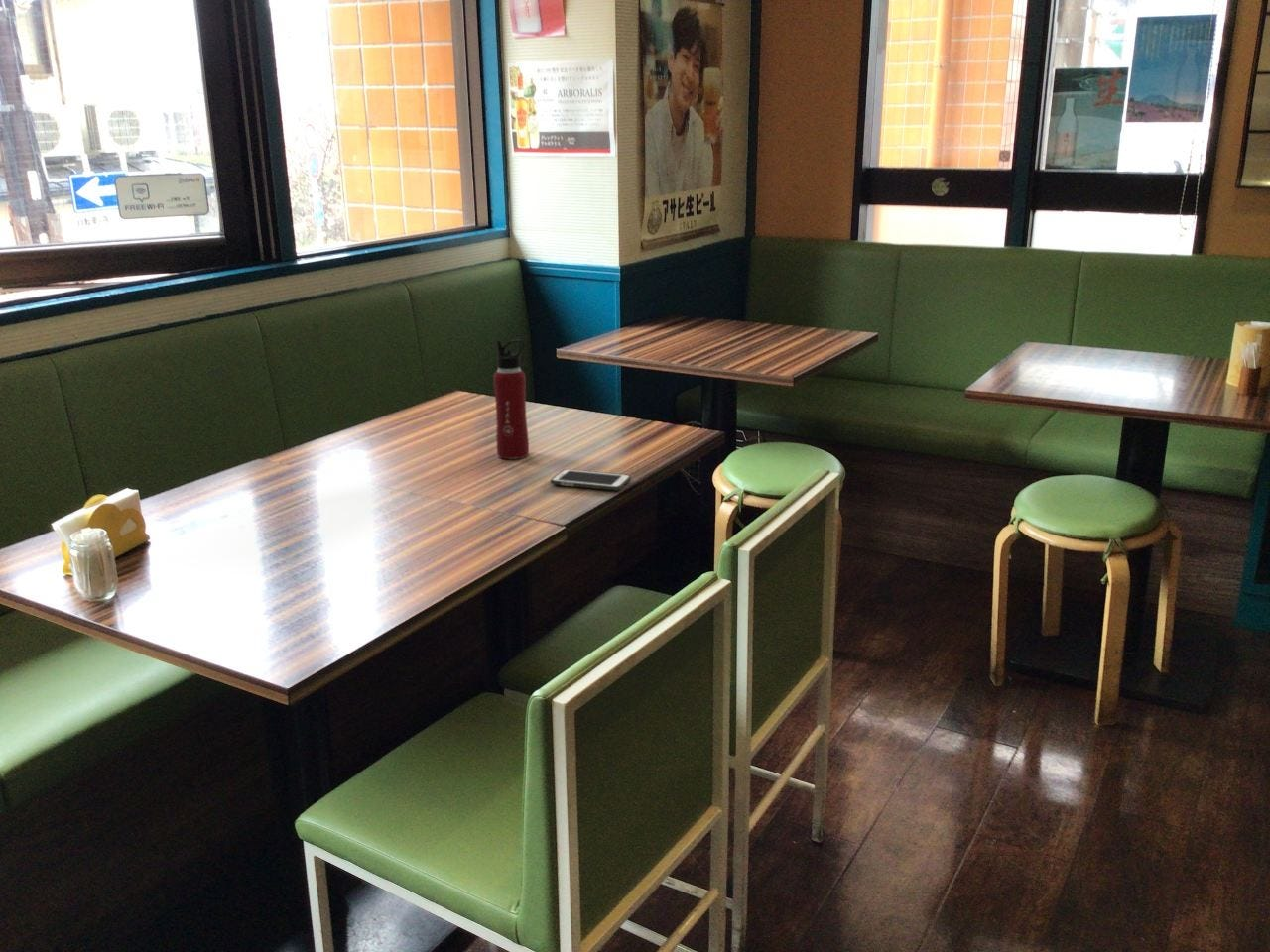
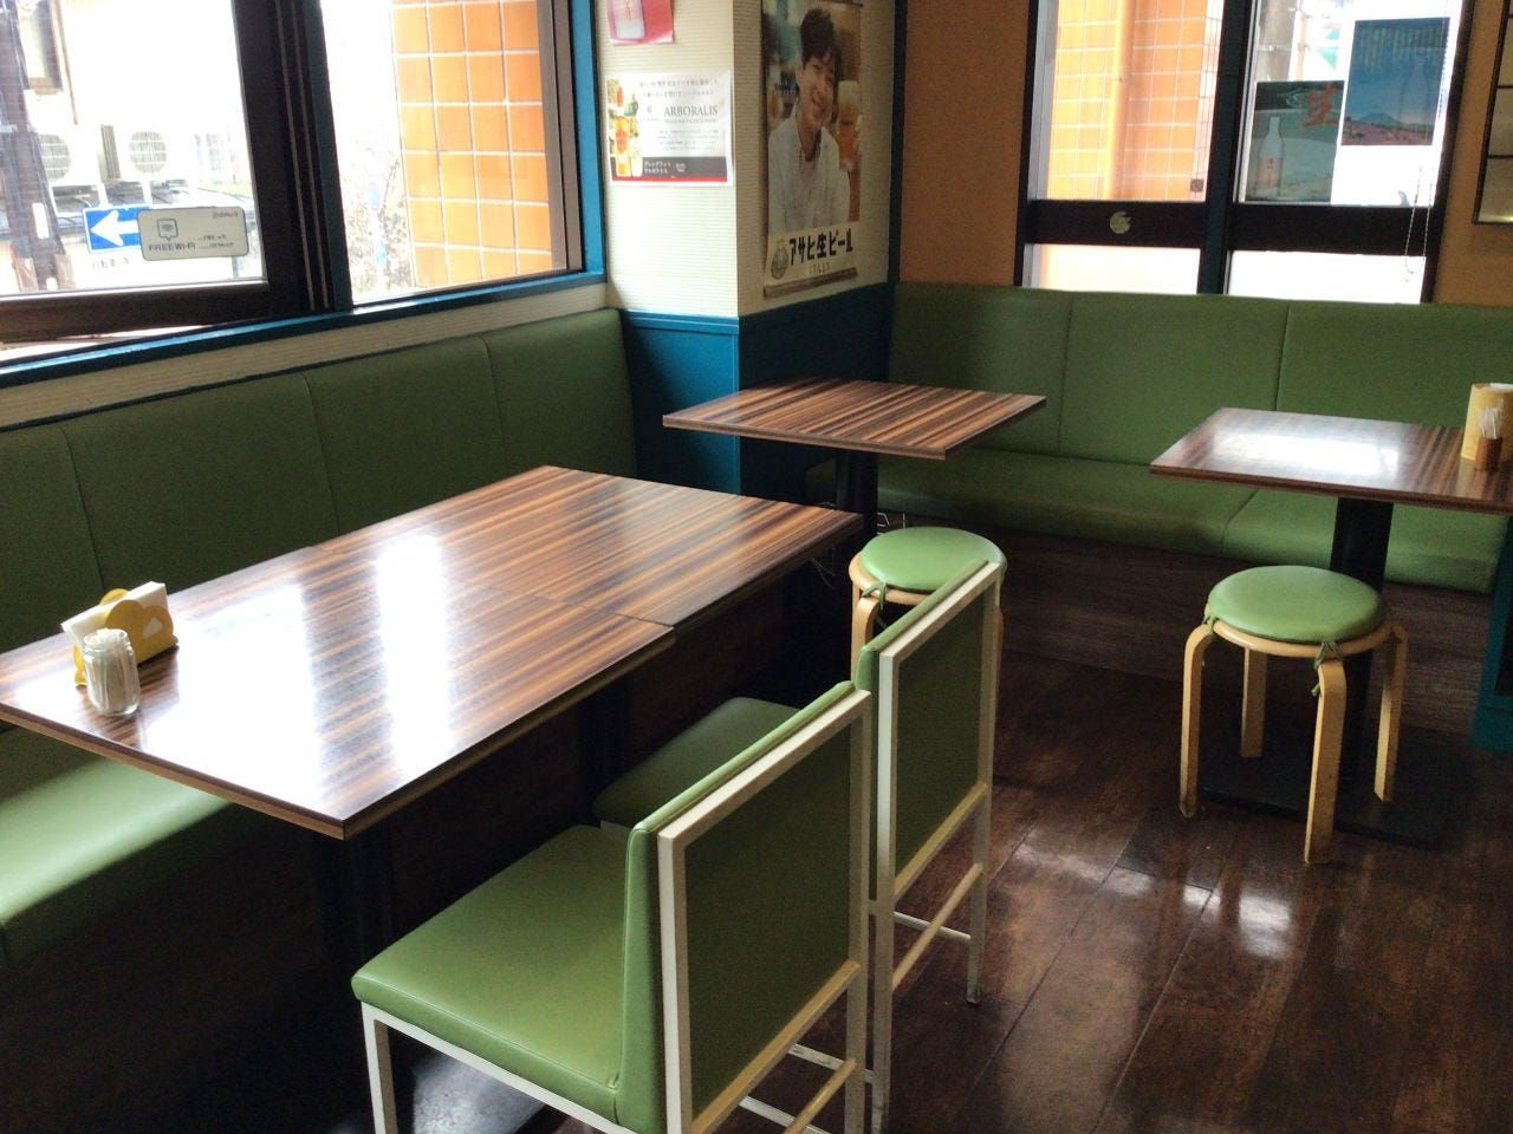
- water bottle (510, 398)
- cell phone (590, 479)
